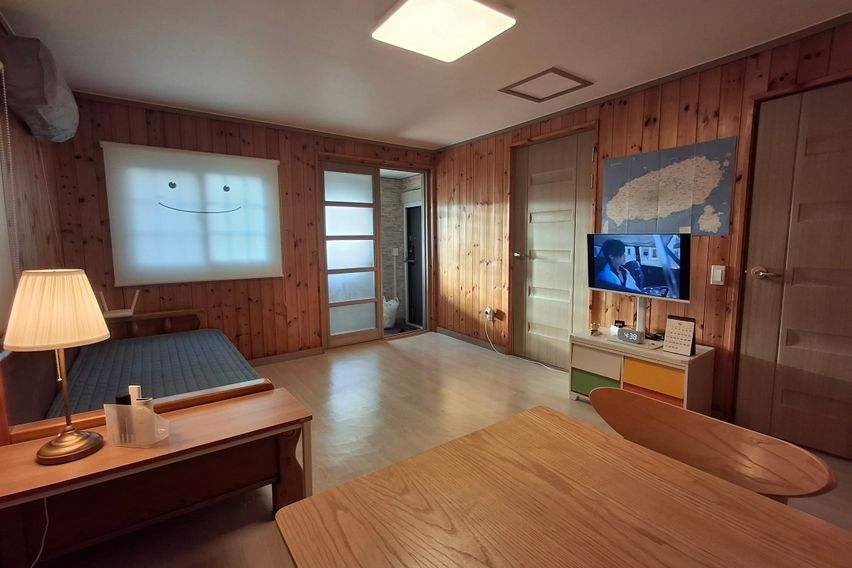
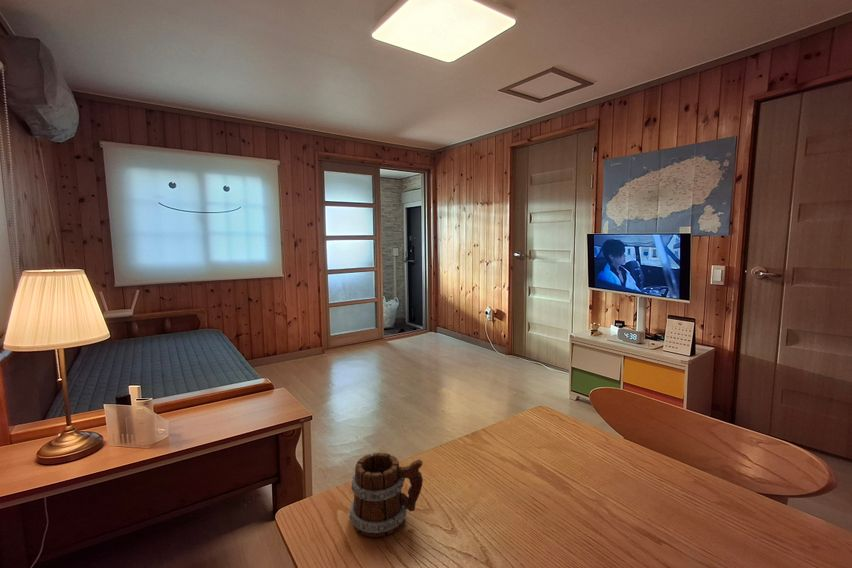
+ mug (385, 488)
